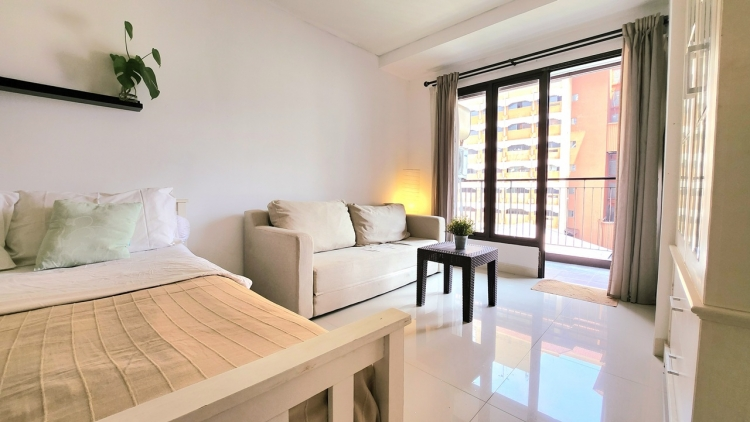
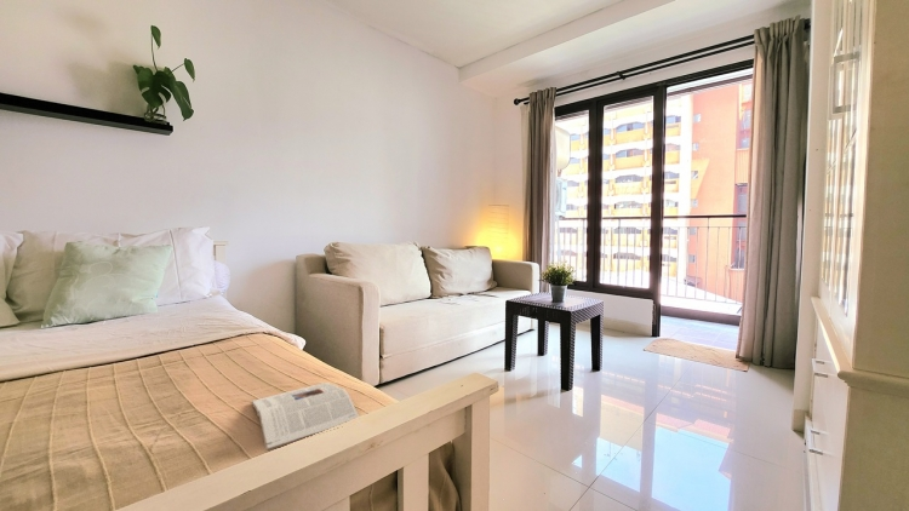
+ magazine (302, 403)
